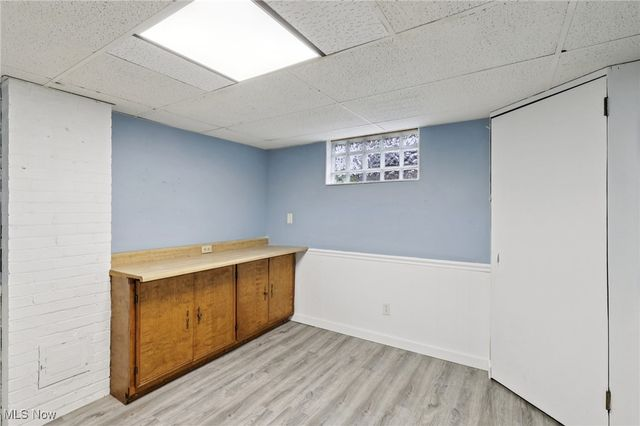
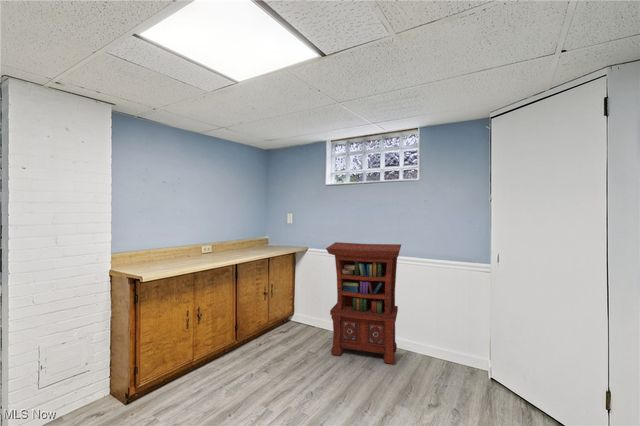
+ lectern (364, 299)
